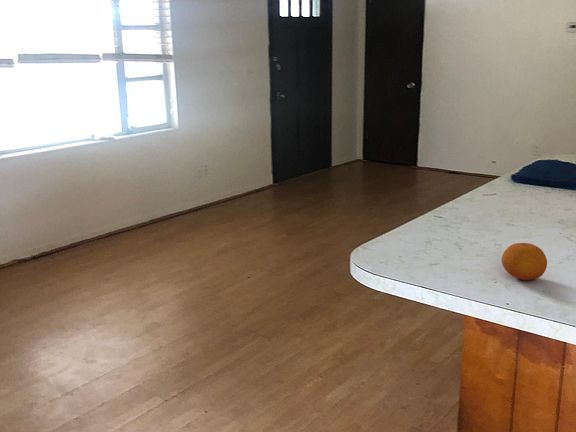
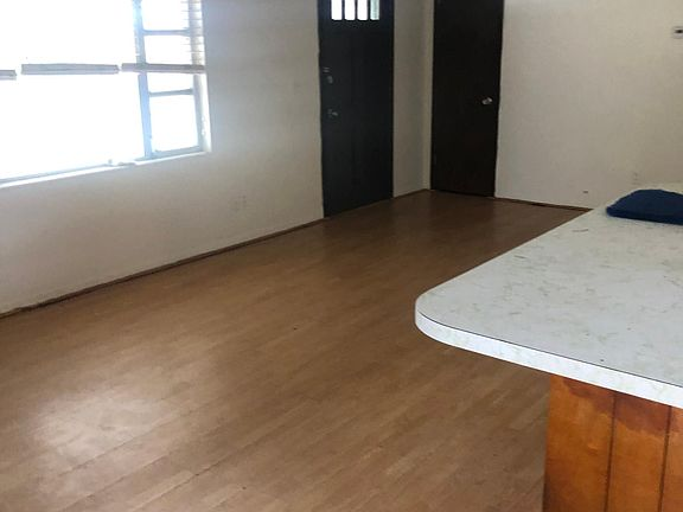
- fruit (524, 260)
